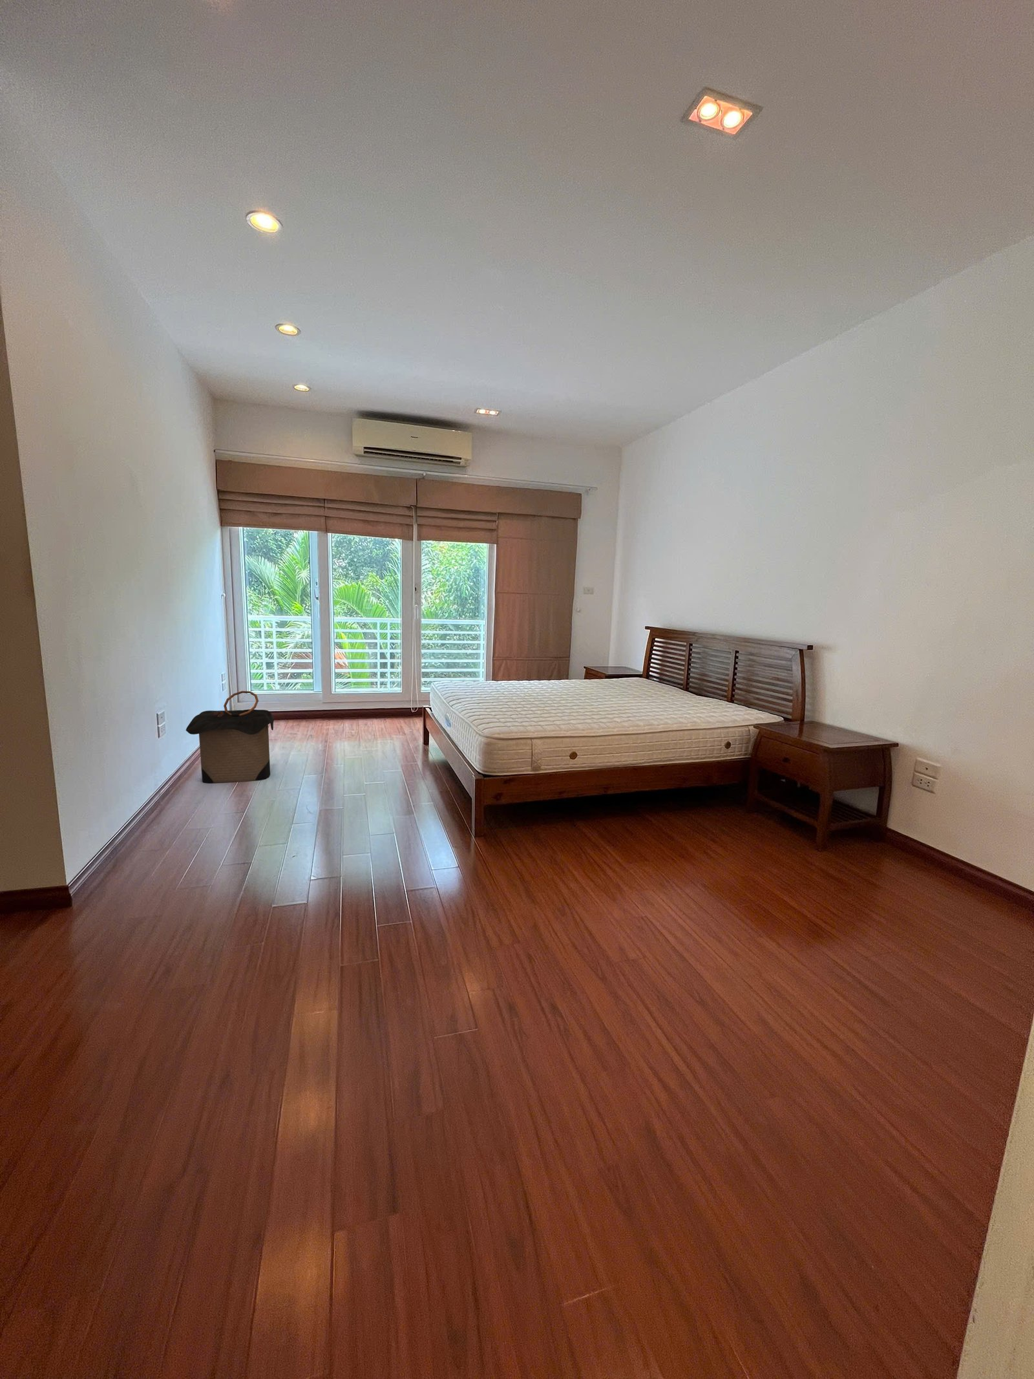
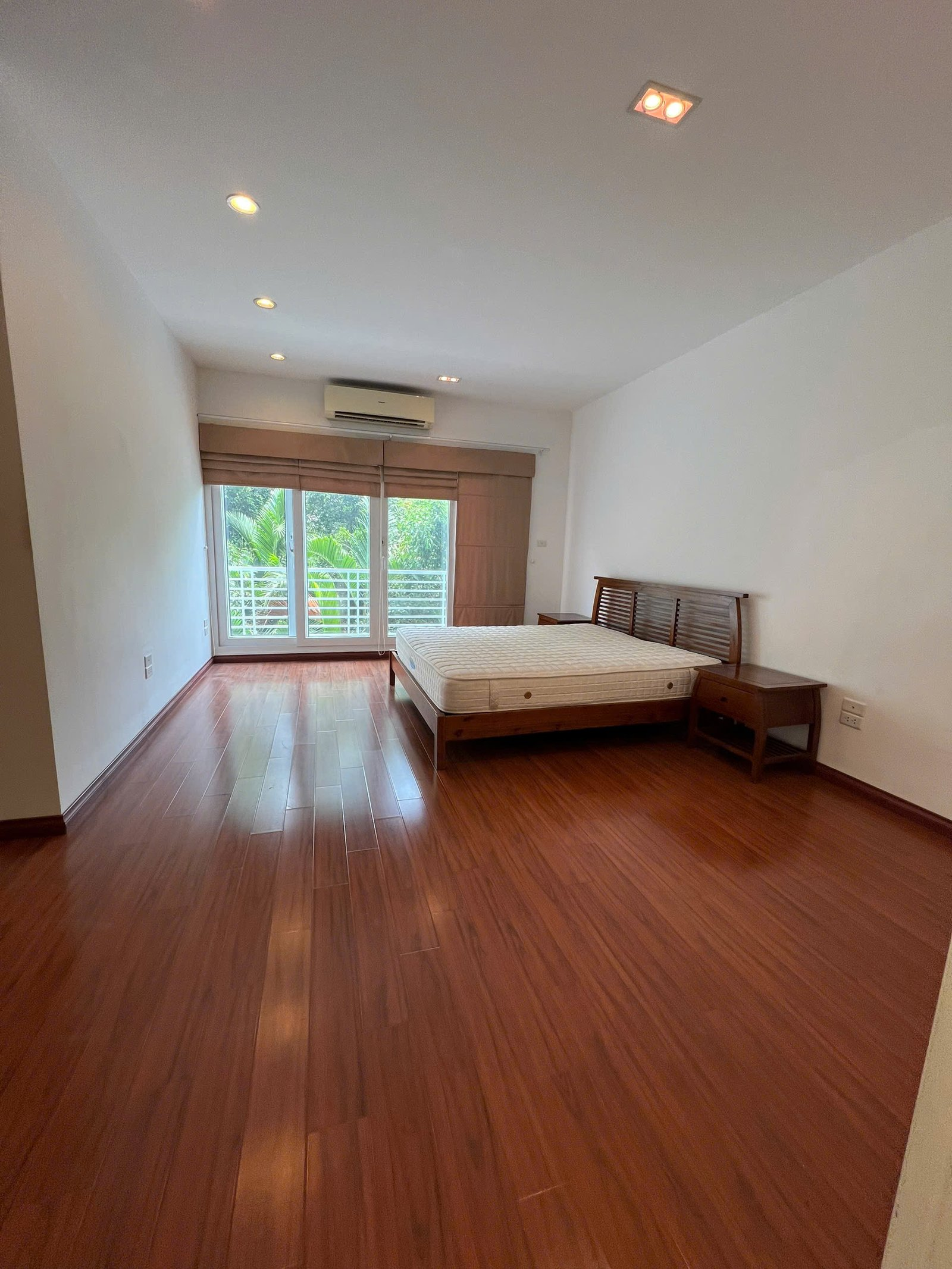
- laundry hamper (232, 736)
